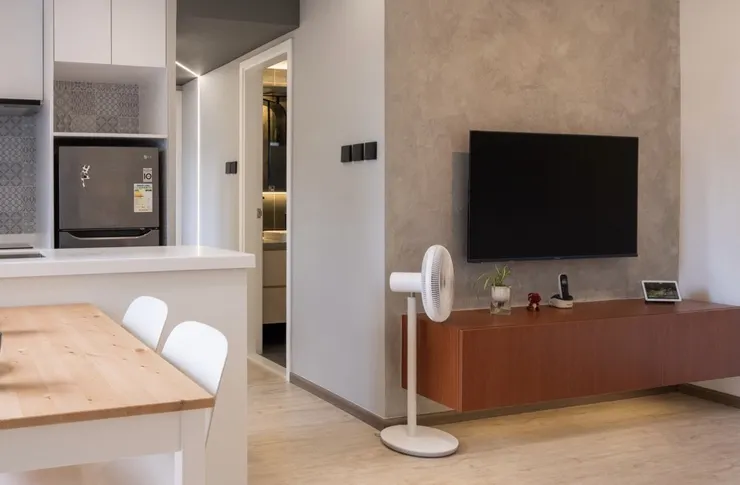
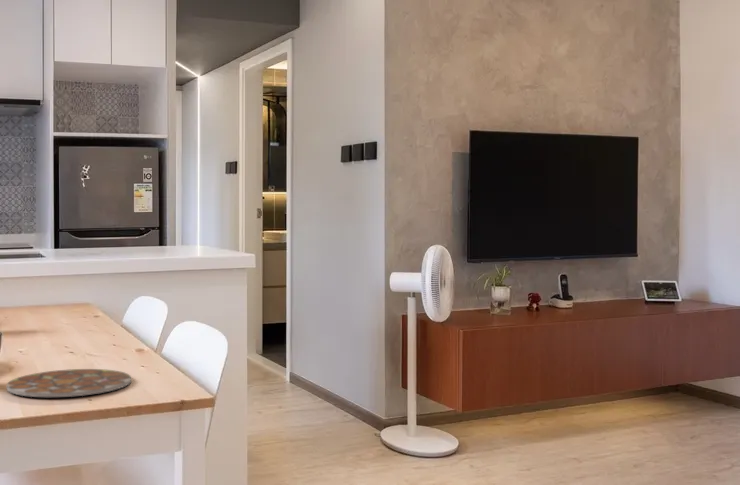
+ plate (70, 382)
